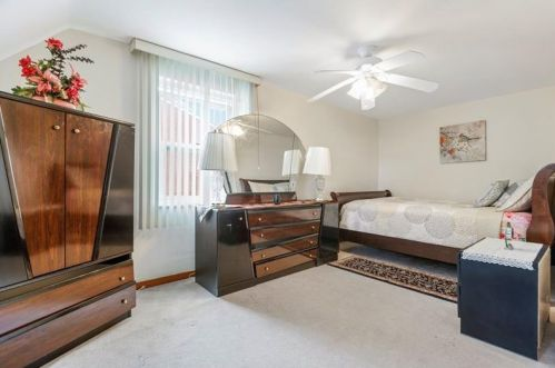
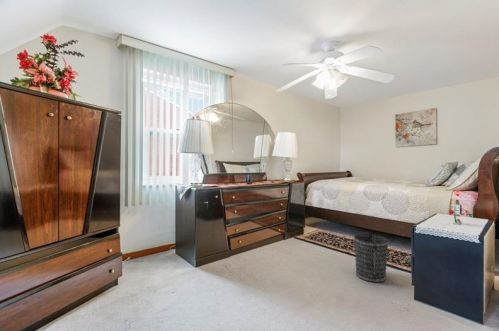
+ wastebasket (370, 257)
